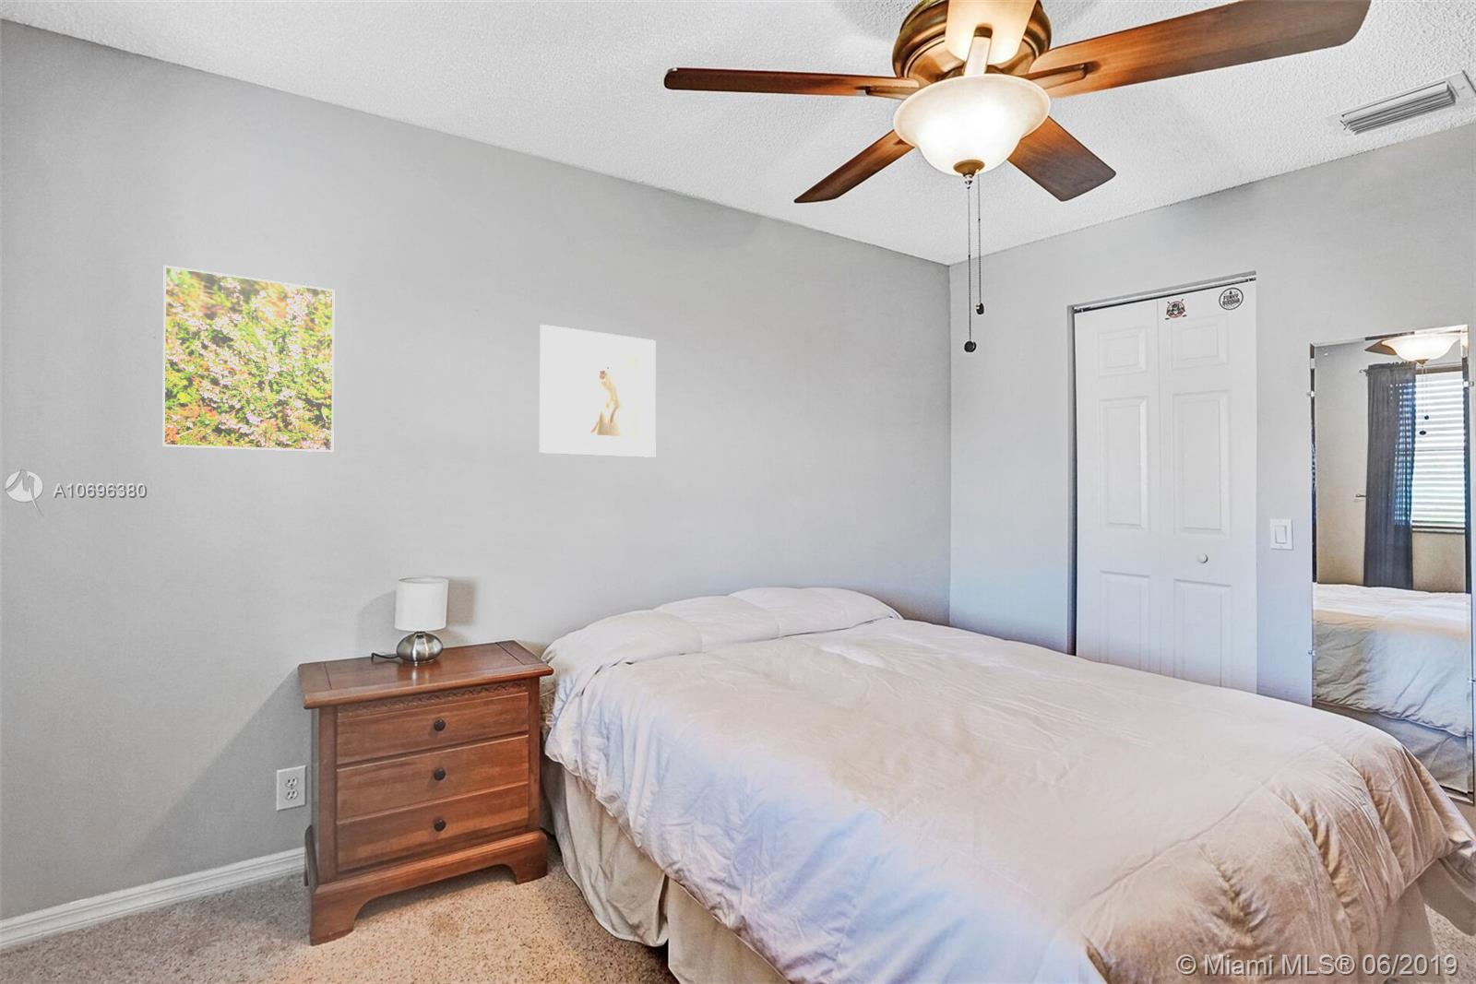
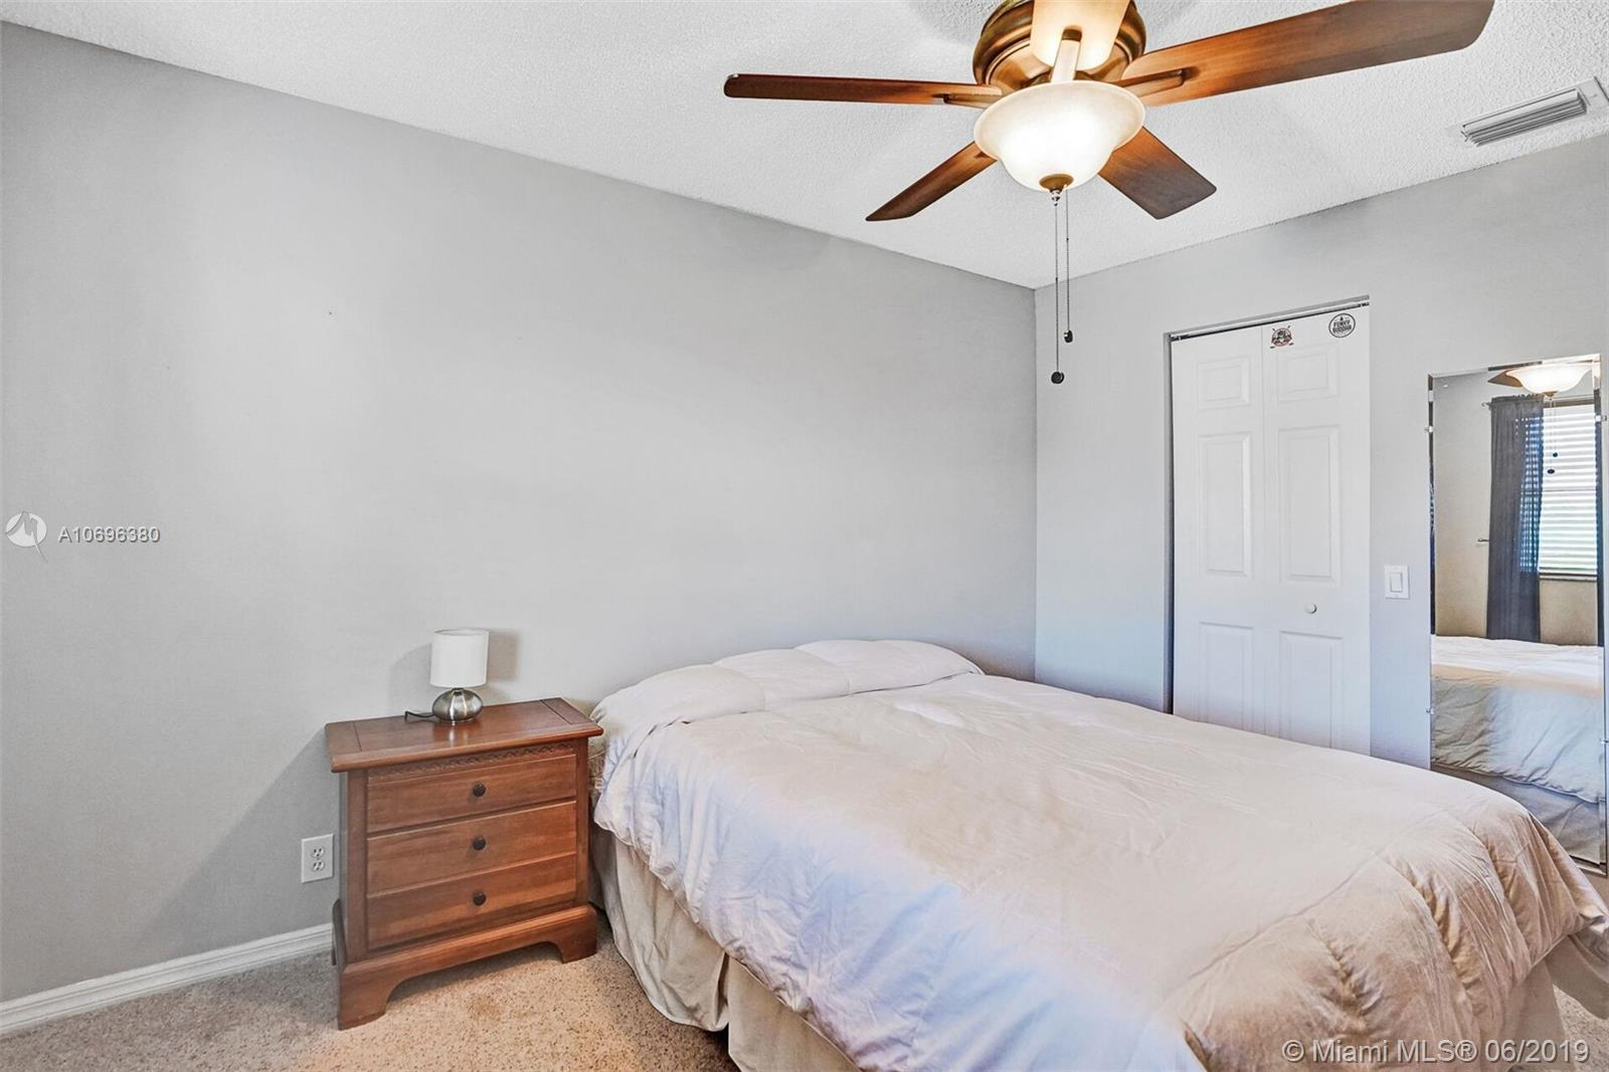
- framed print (253, 365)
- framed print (600, 394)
